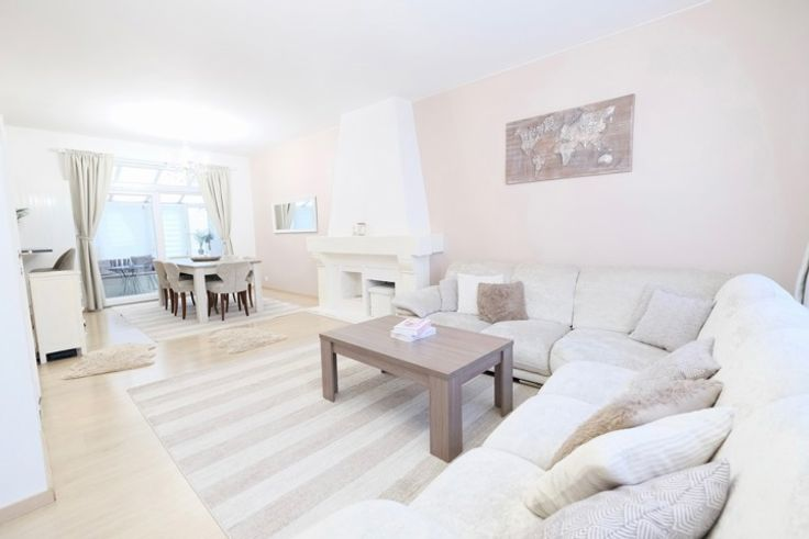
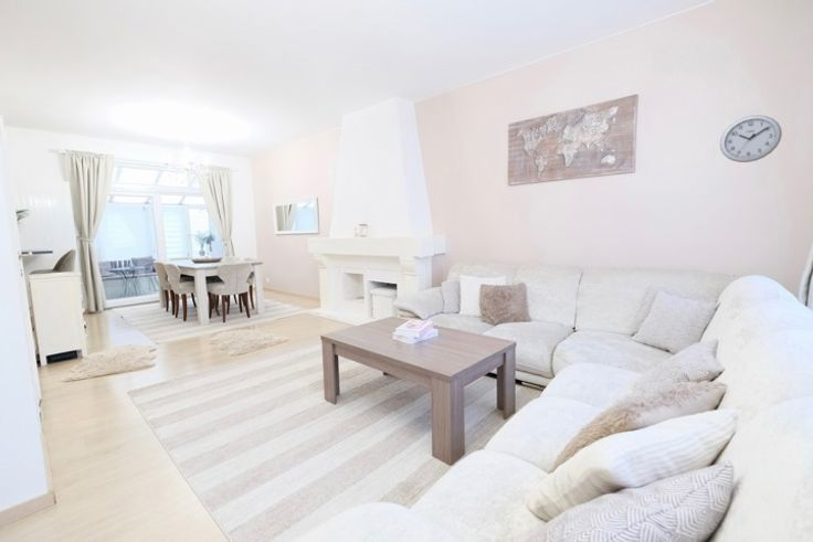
+ wall clock (749, 138)
